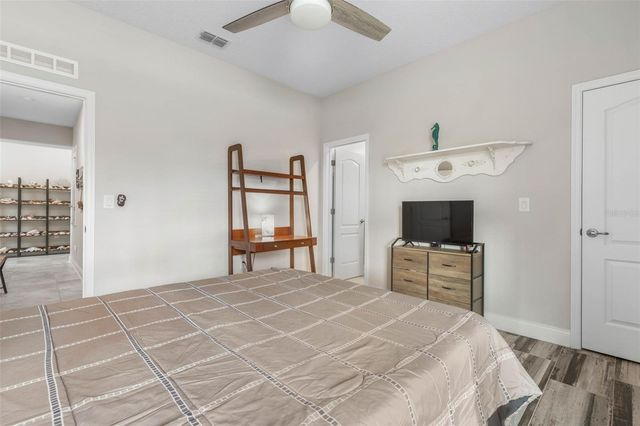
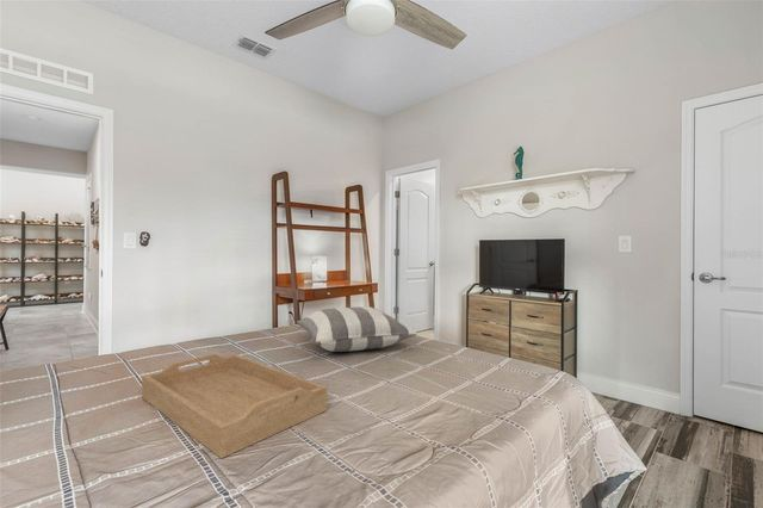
+ serving tray (230, 389)
+ pillow (352, 327)
